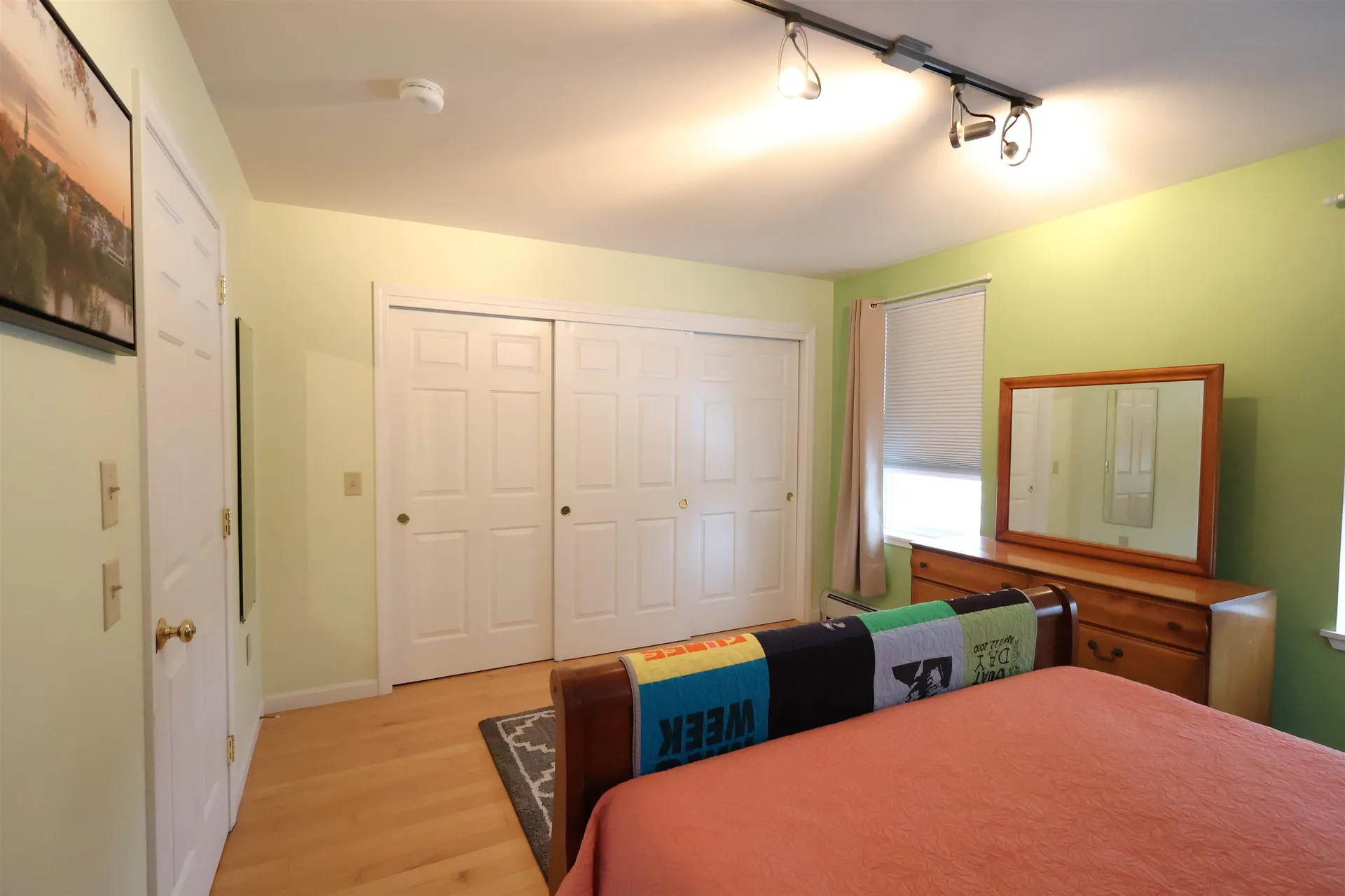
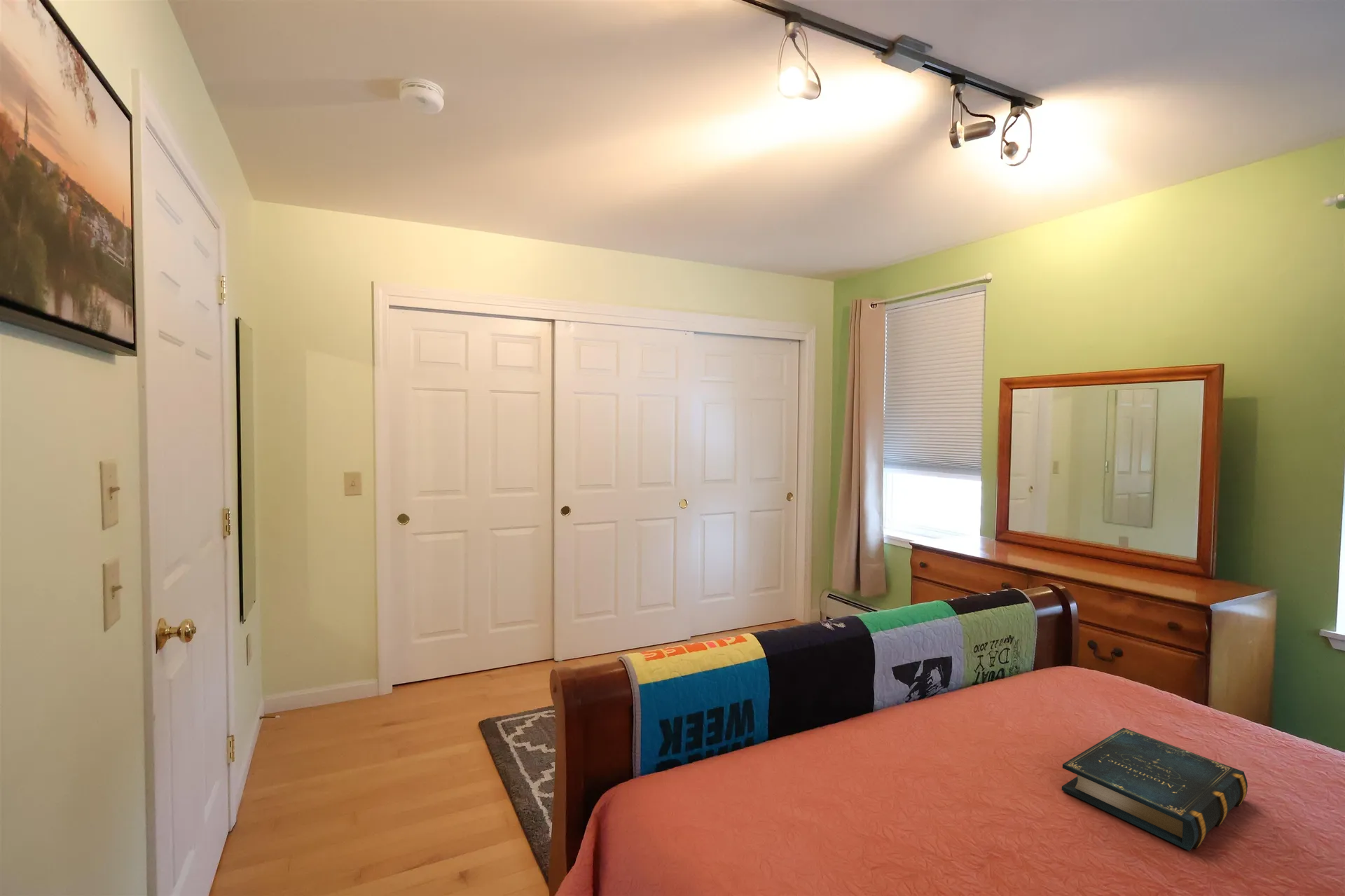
+ book (1154, 782)
